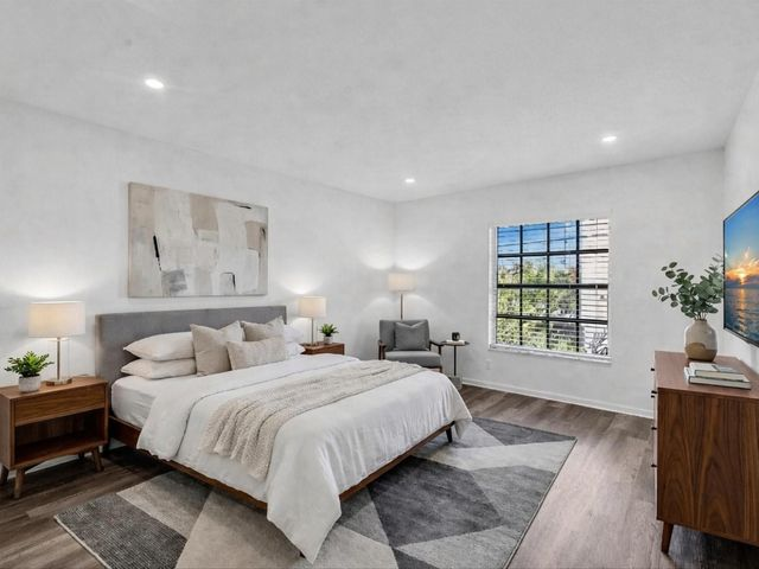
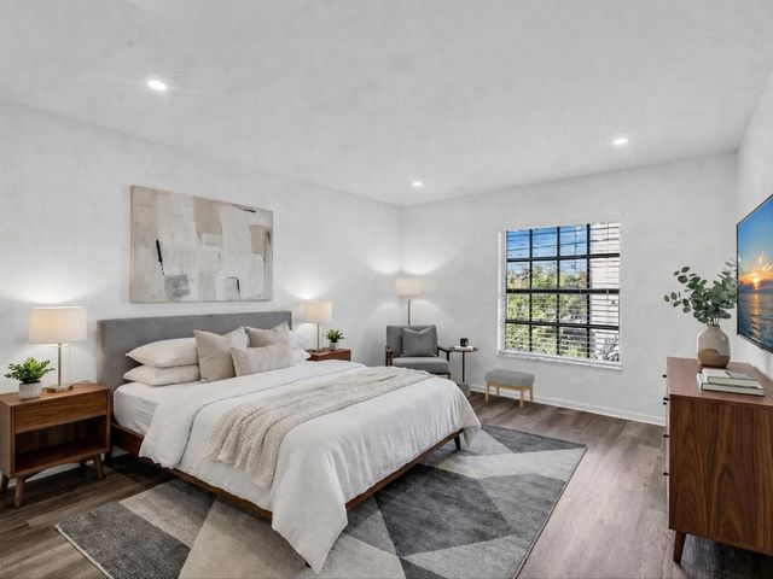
+ footstool (508, 386)
